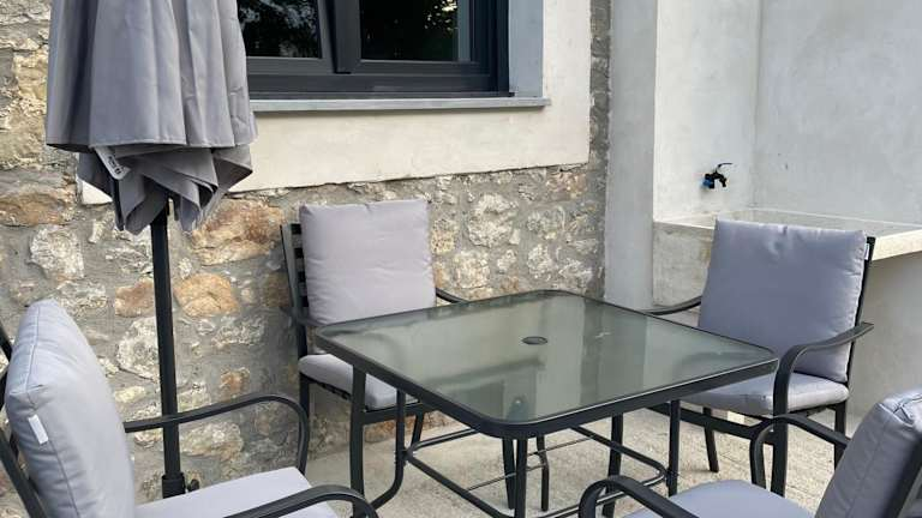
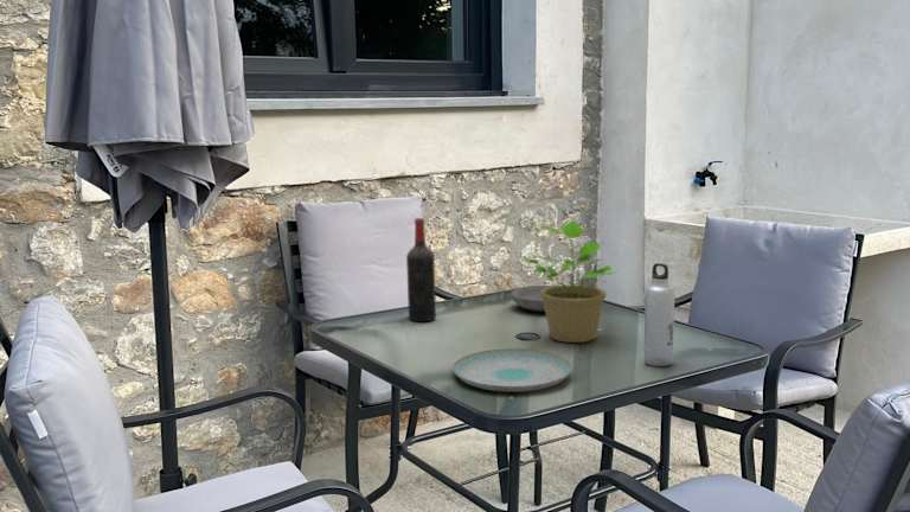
+ bowl (541, 300)
+ wine bottle (421, 269)
+ potted plant (578, 282)
+ plate (512, 370)
+ water bottle (659, 313)
